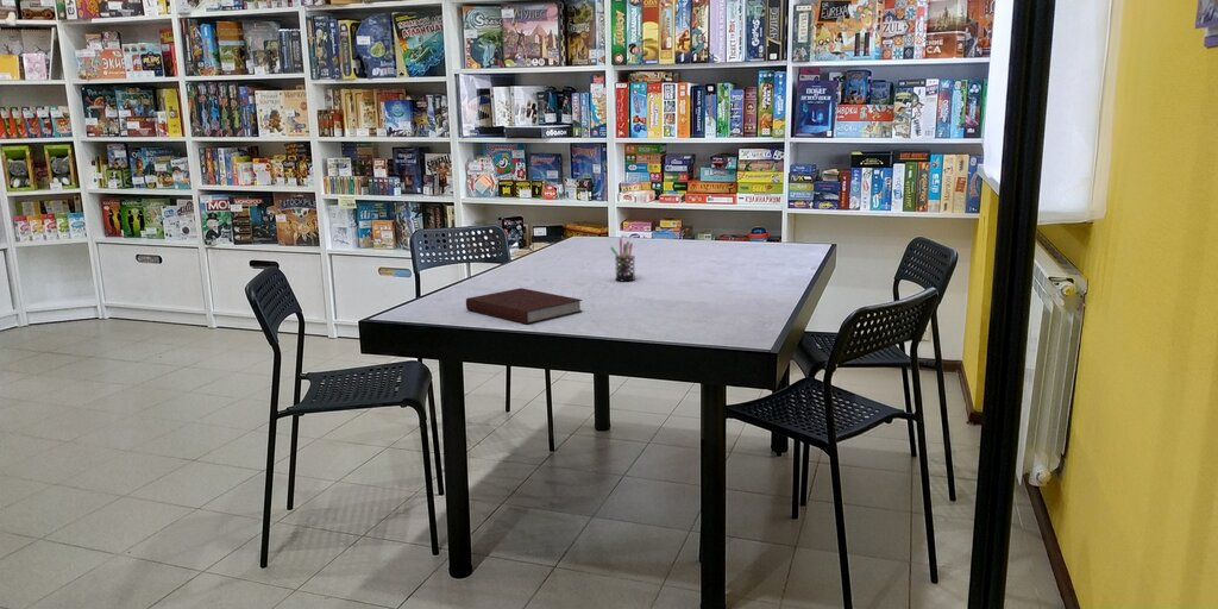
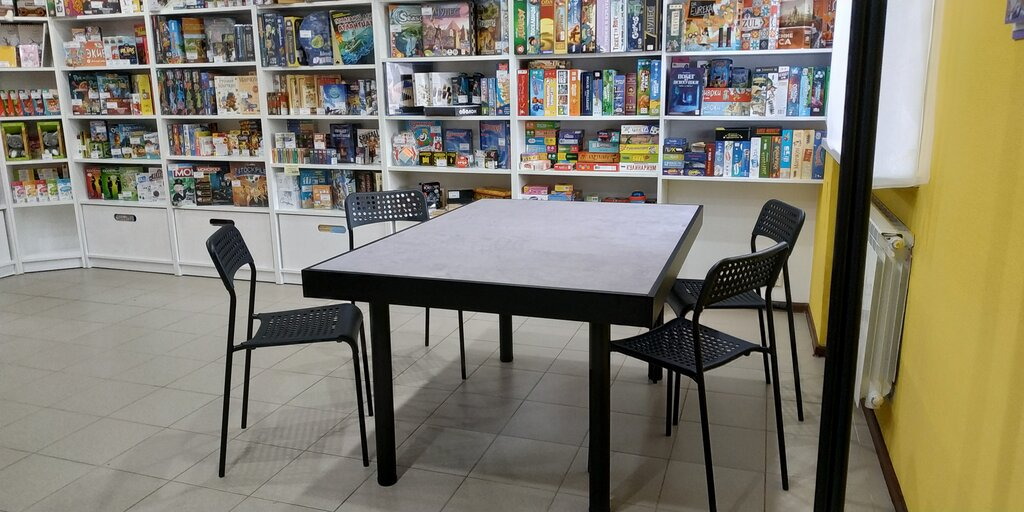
- notebook (523, 304)
- pen holder (622, 259)
